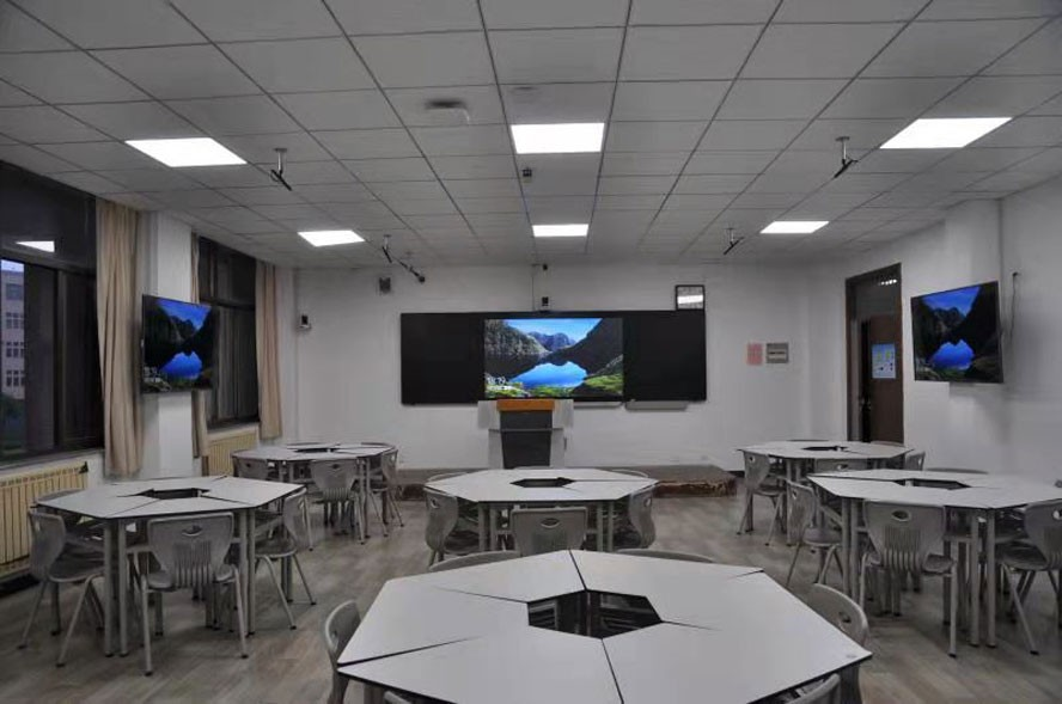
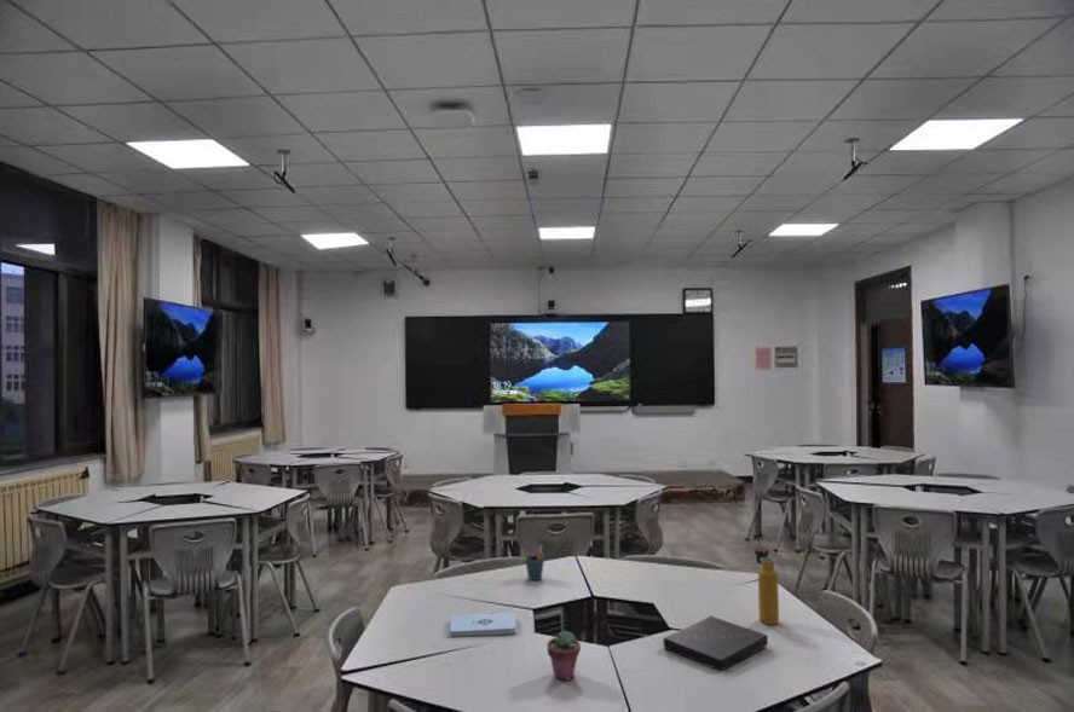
+ pen holder (535, 562)
+ notepad (483, 624)
+ book (715, 641)
+ potted succulent (564, 653)
+ water bottle (764, 580)
